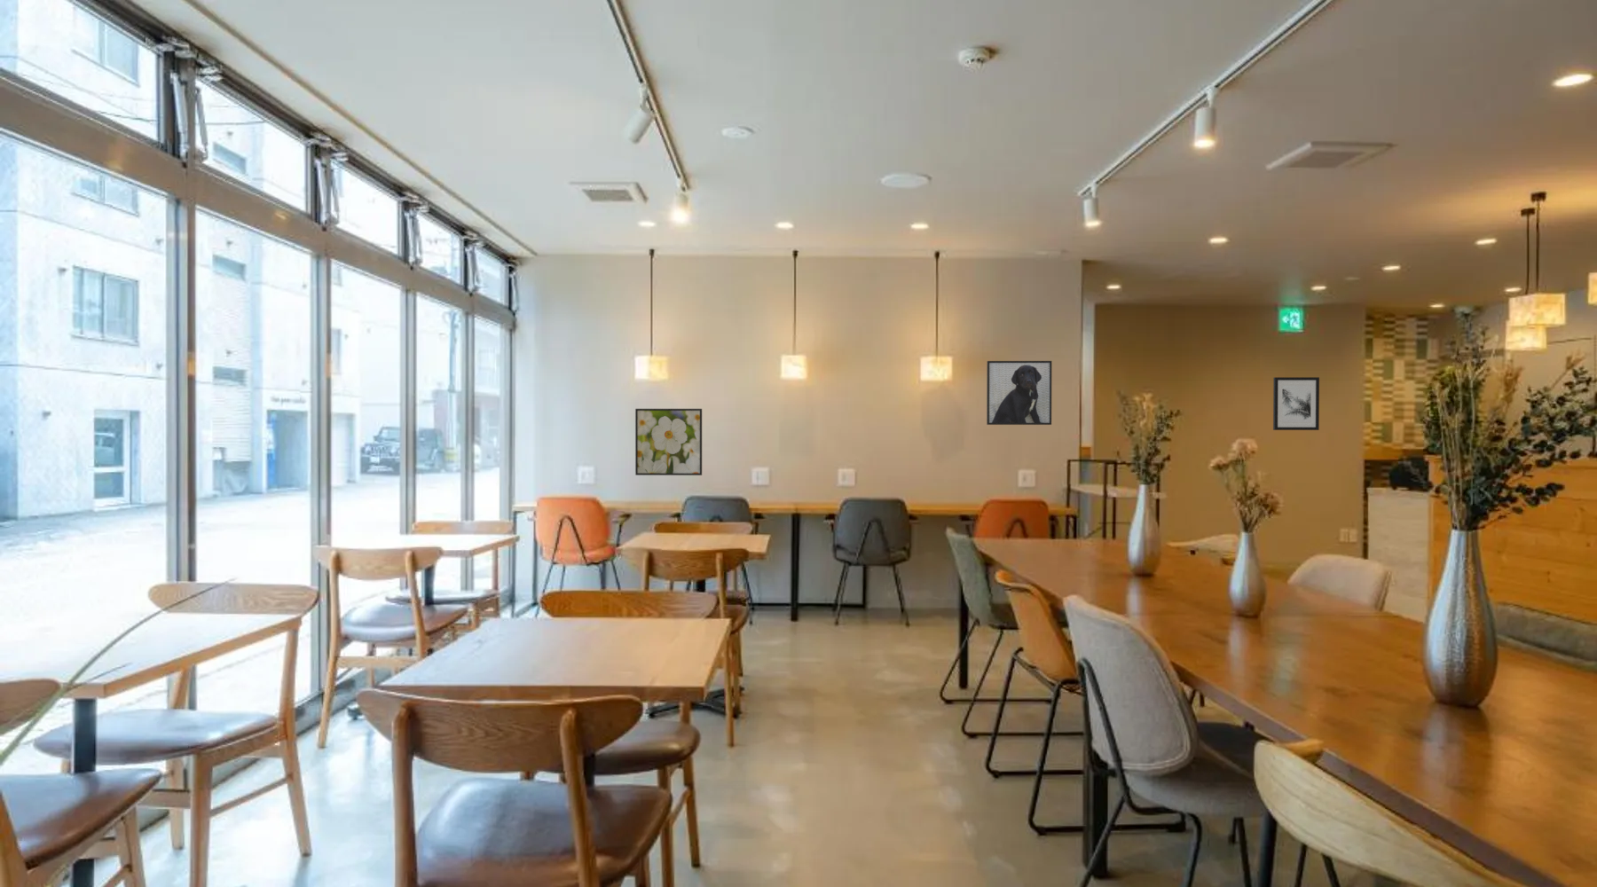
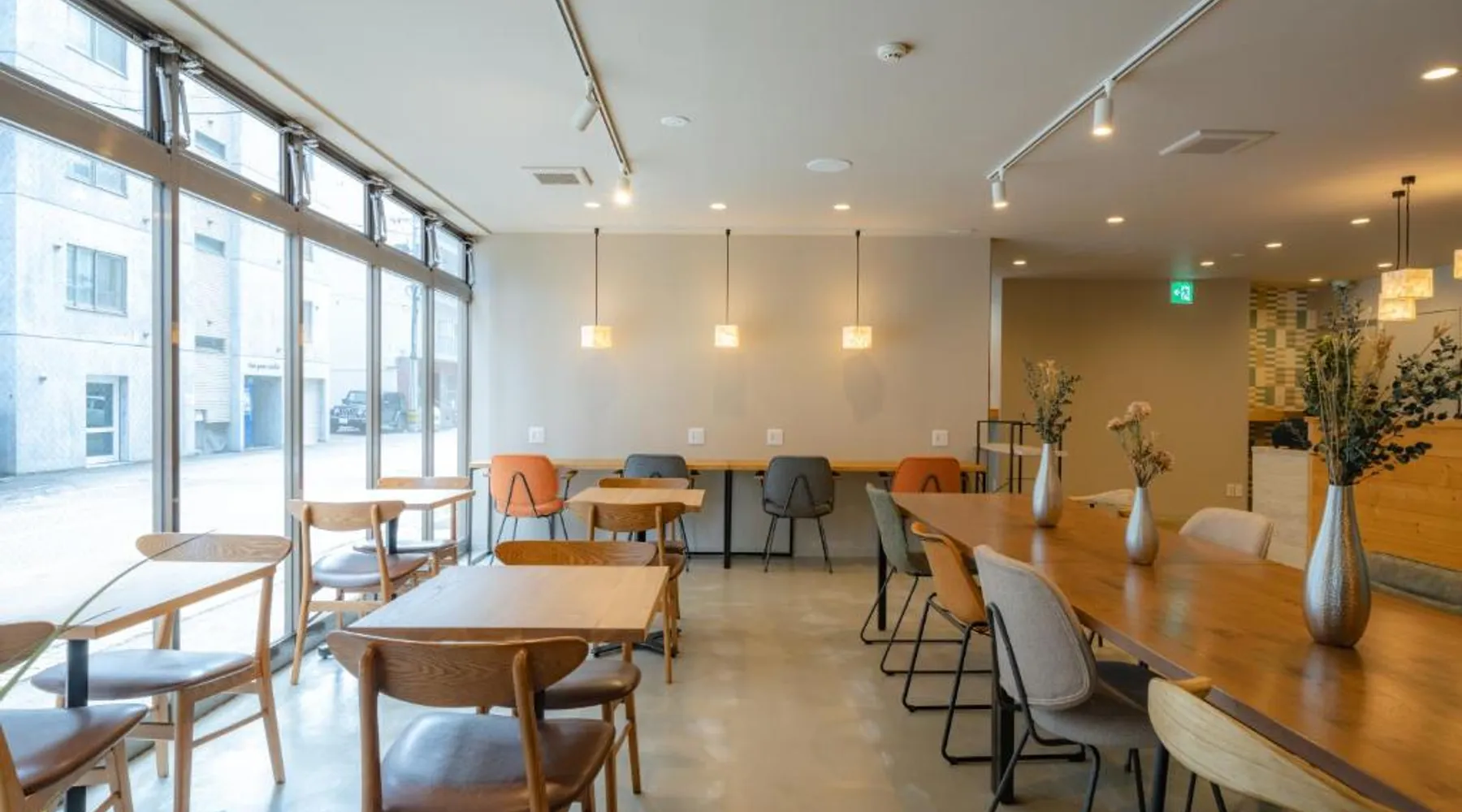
- wall art (1296, 403)
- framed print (669, 441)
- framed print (1018, 392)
